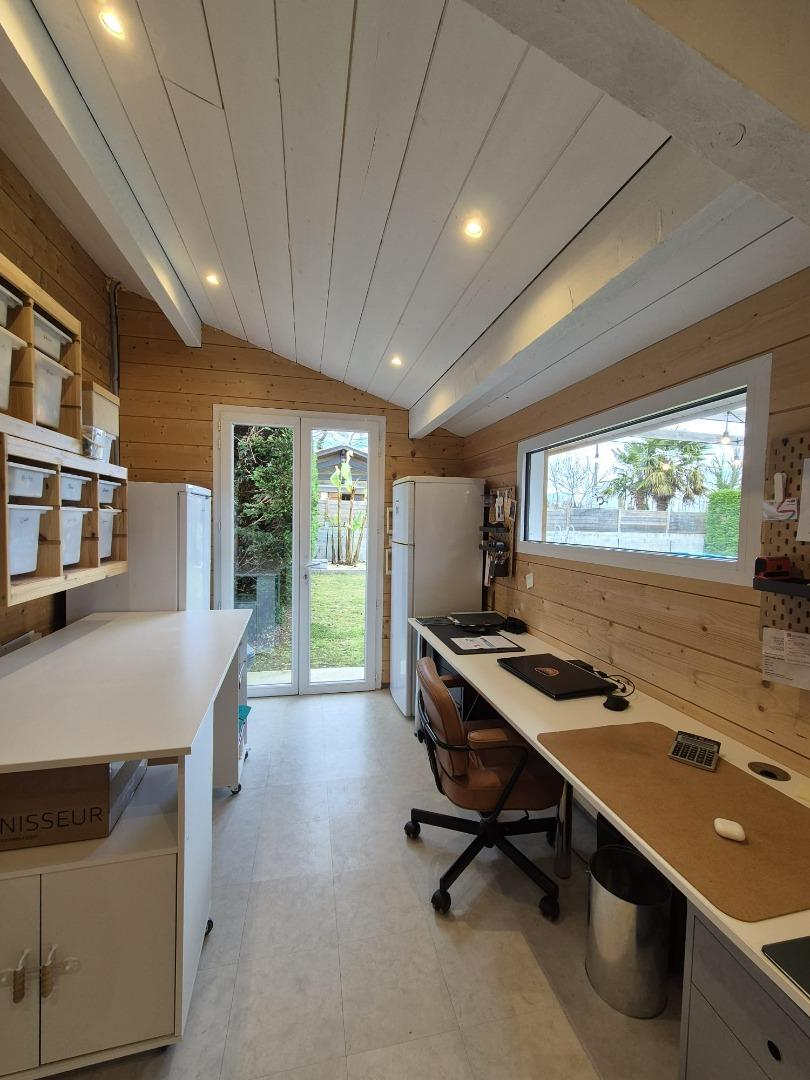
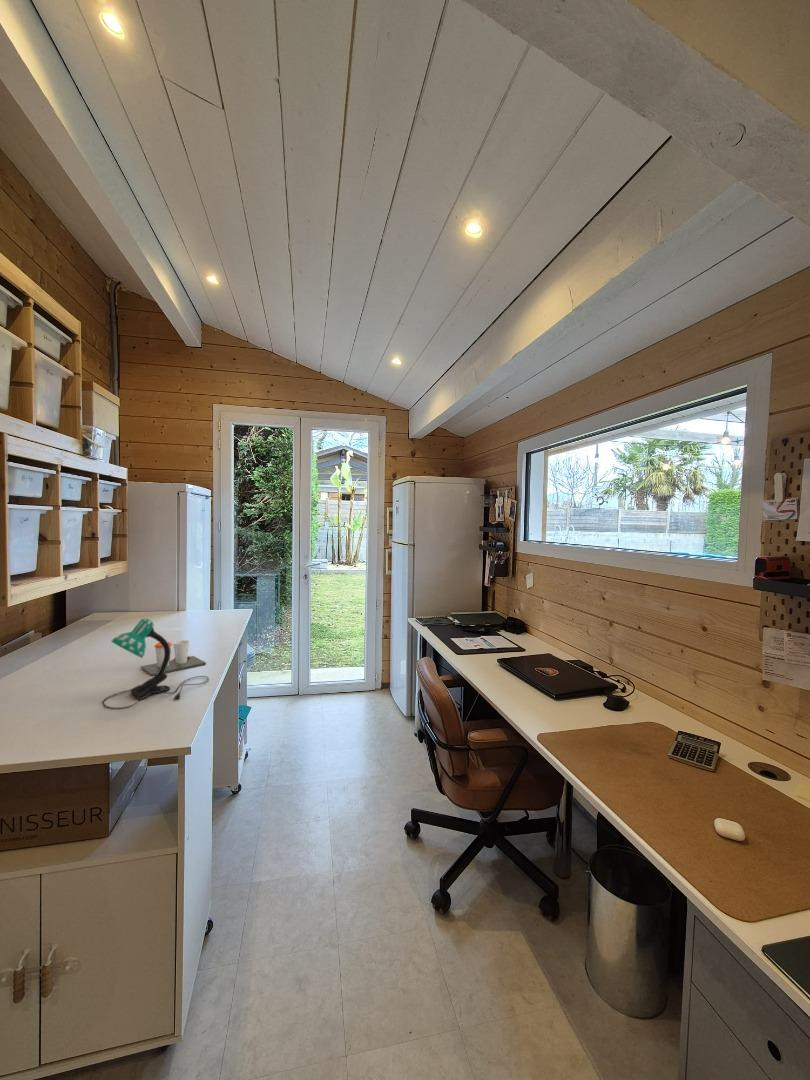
+ cup (174, 651)
+ desk lamp (164, 655)
